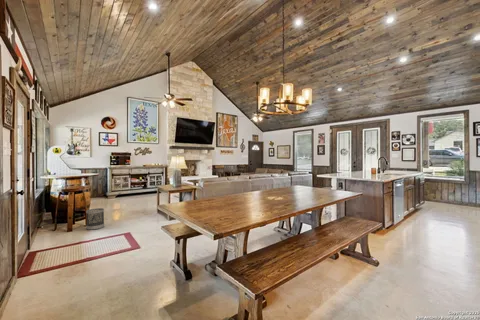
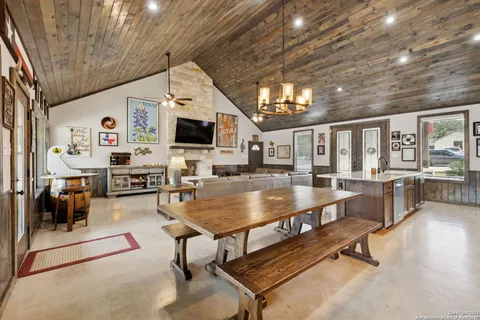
- wastebasket (95, 218)
